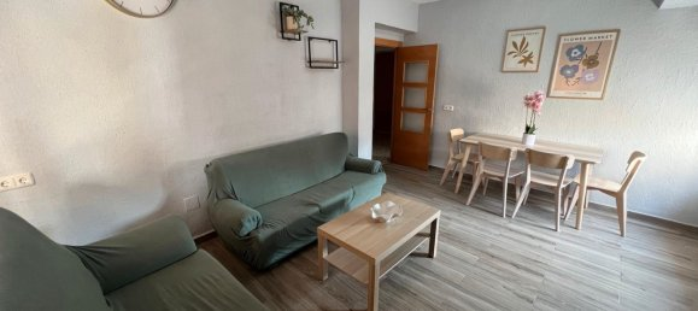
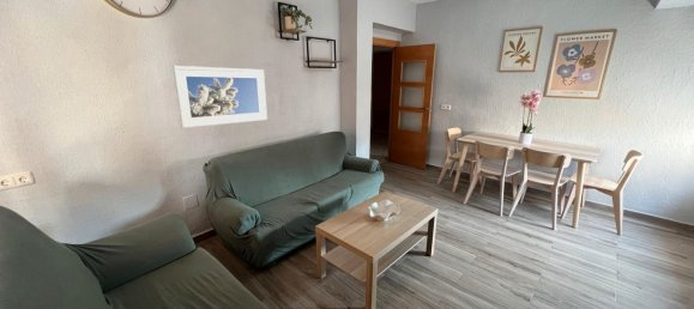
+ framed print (225, 96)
